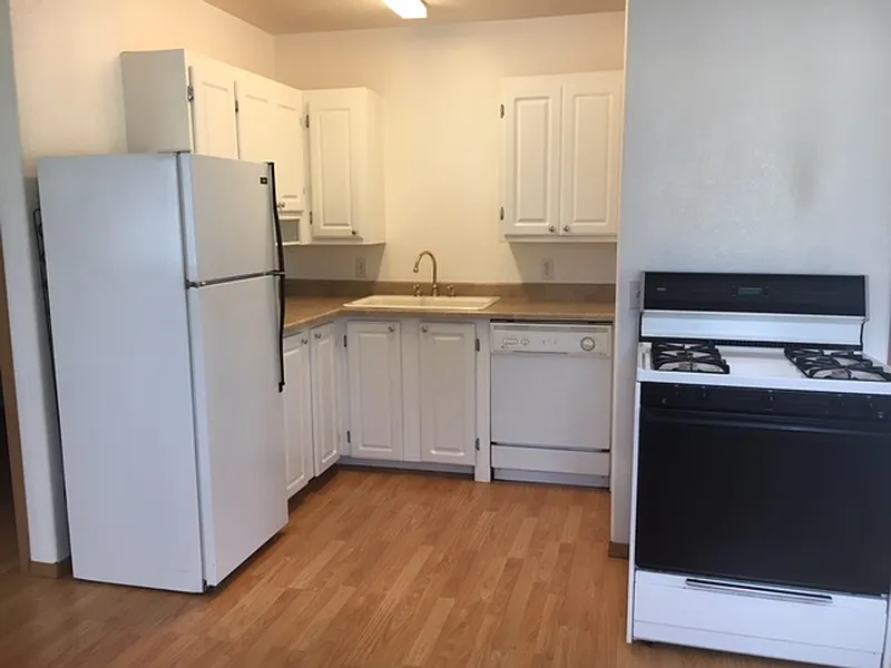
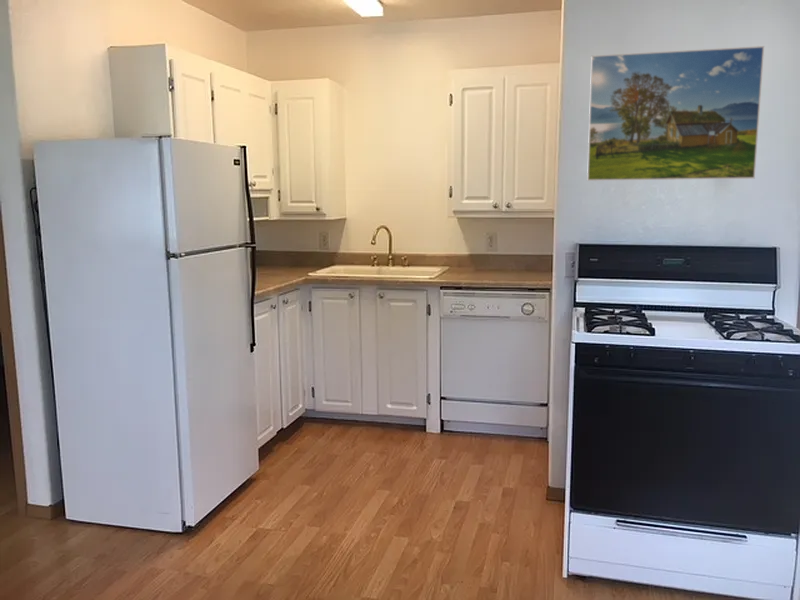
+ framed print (671, 116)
